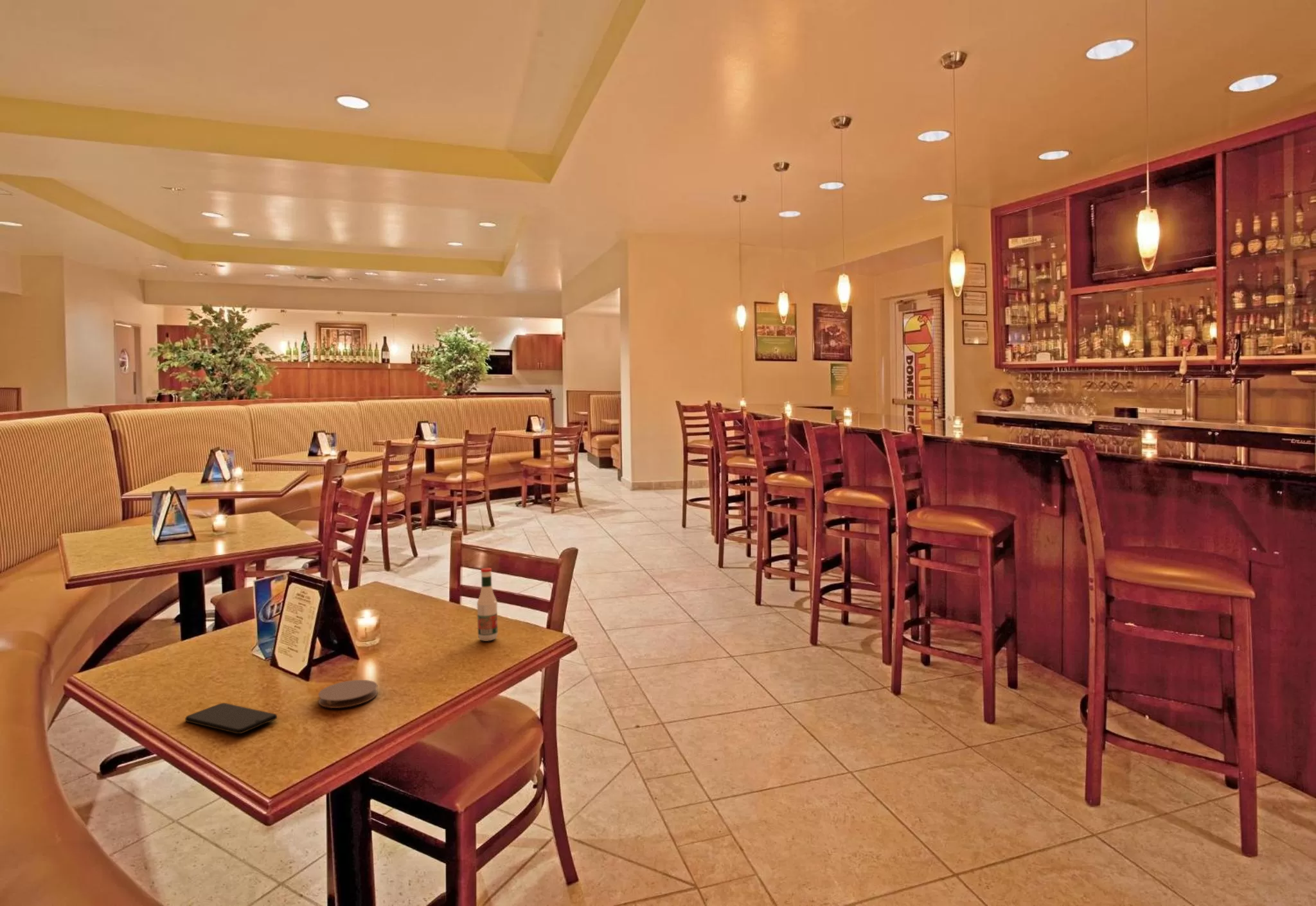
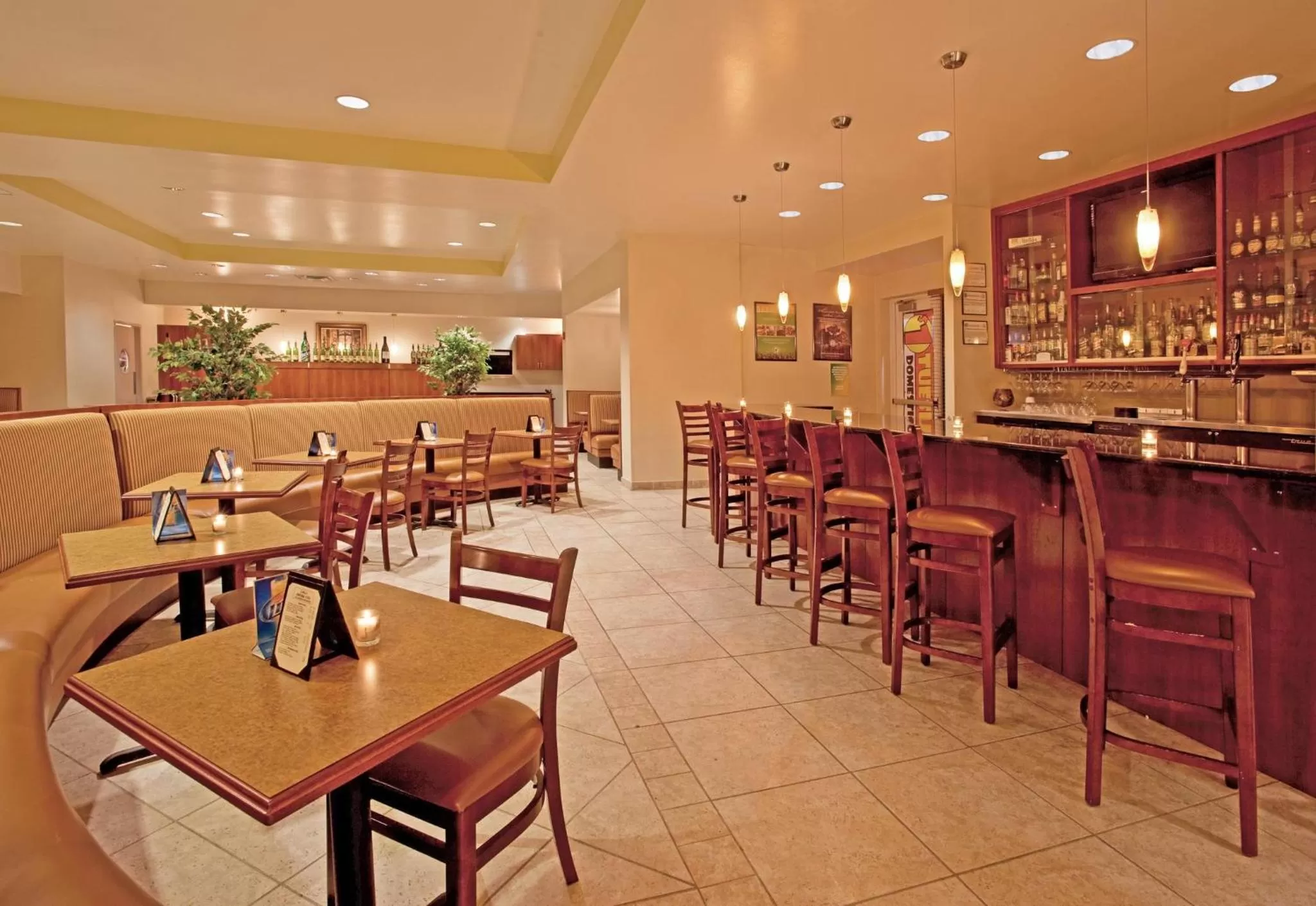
- smartphone (231, 717)
- coaster (348, 693)
- tabasco sauce (487, 603)
